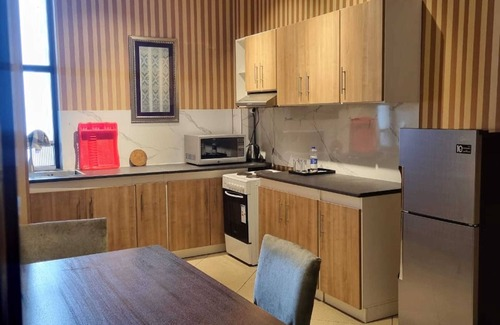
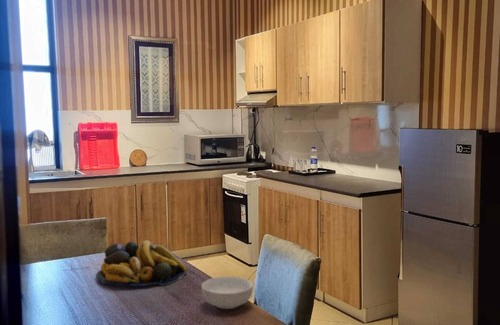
+ cereal bowl (227, 294)
+ fruit bowl (141, 258)
